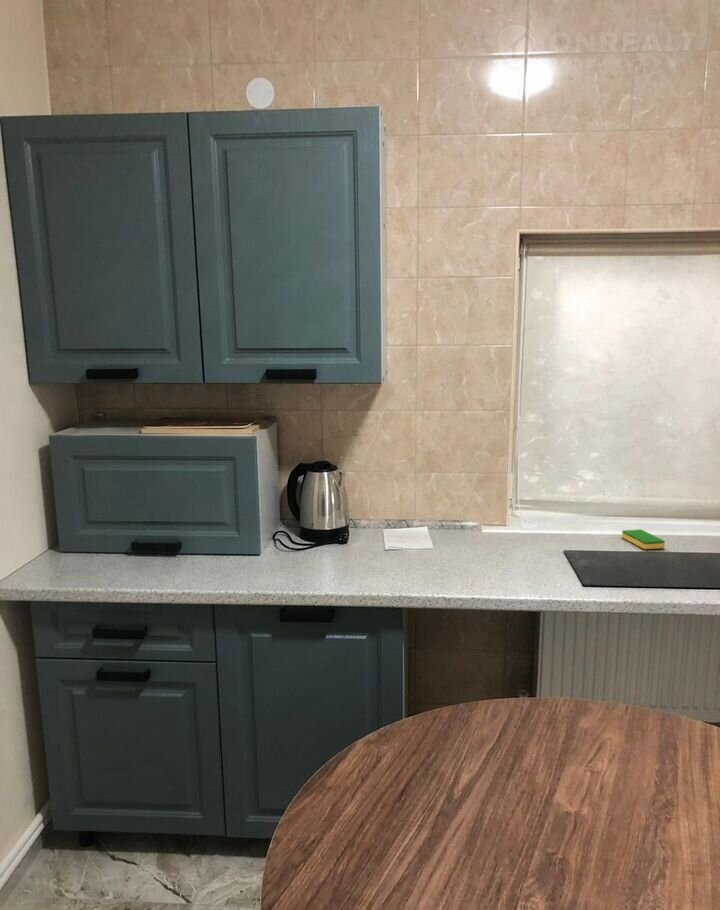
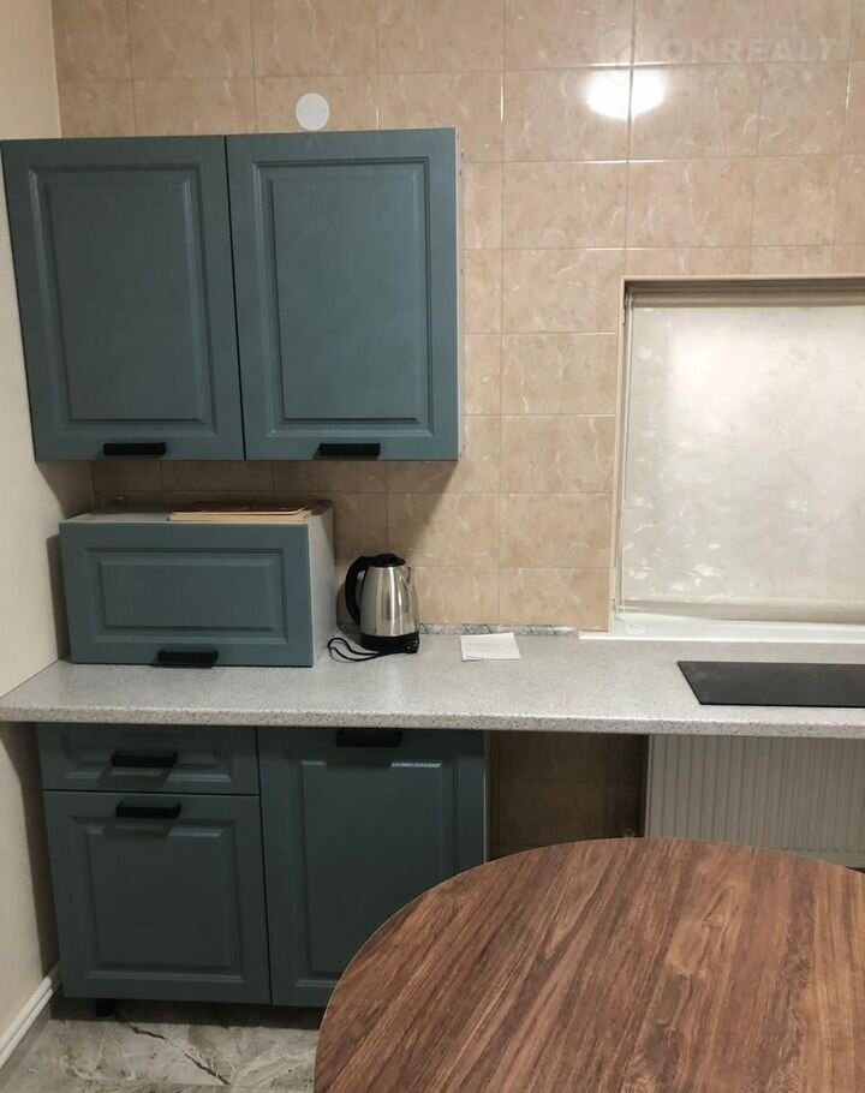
- dish sponge (642, 539)
